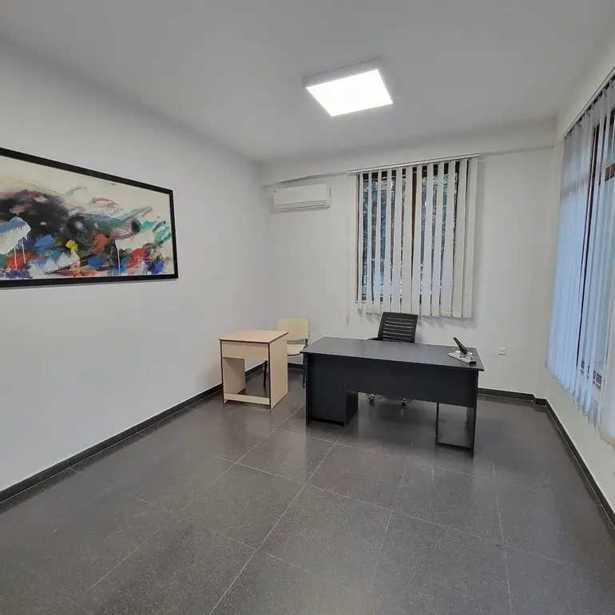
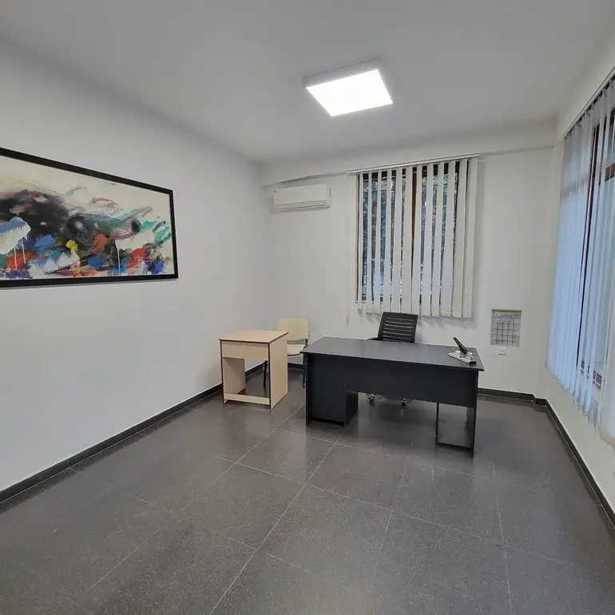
+ calendar (505, 323)
